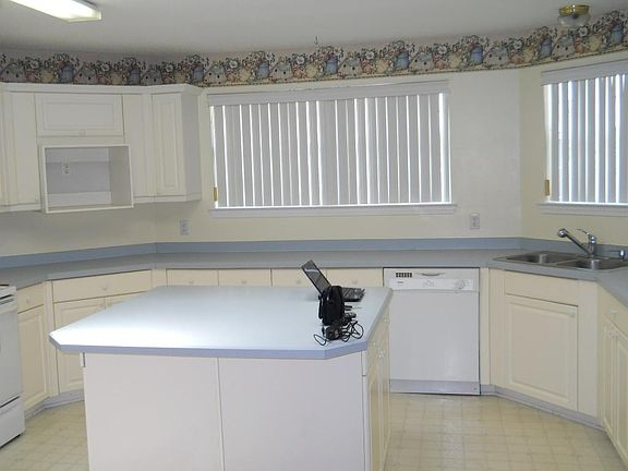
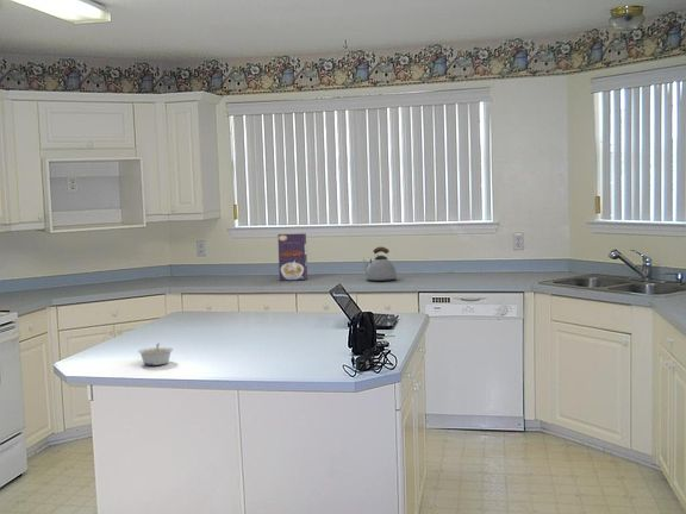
+ legume (155, 355)
+ kettle (378, 263)
+ cereal box (292, 256)
